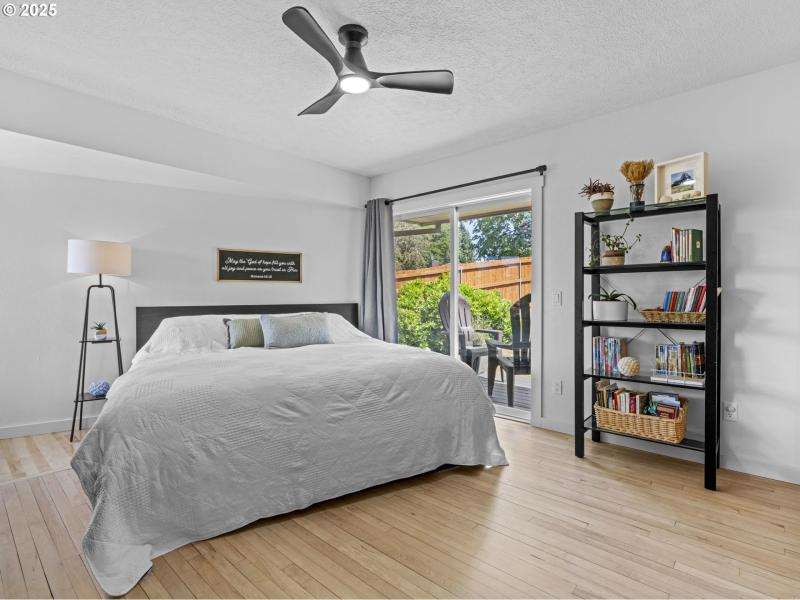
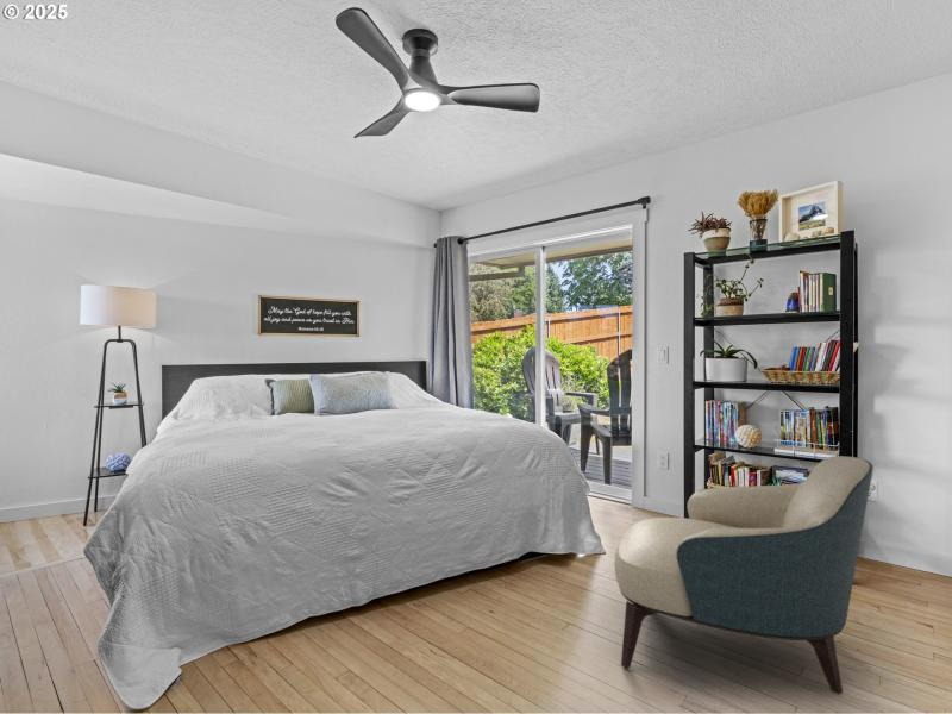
+ armchair (733, 546)
